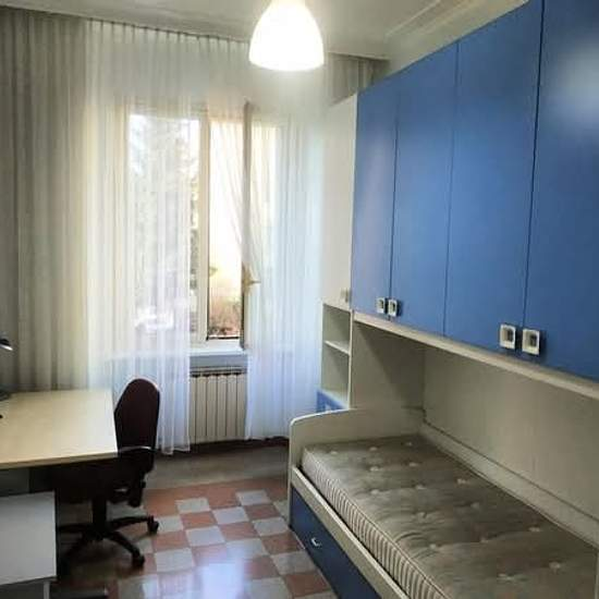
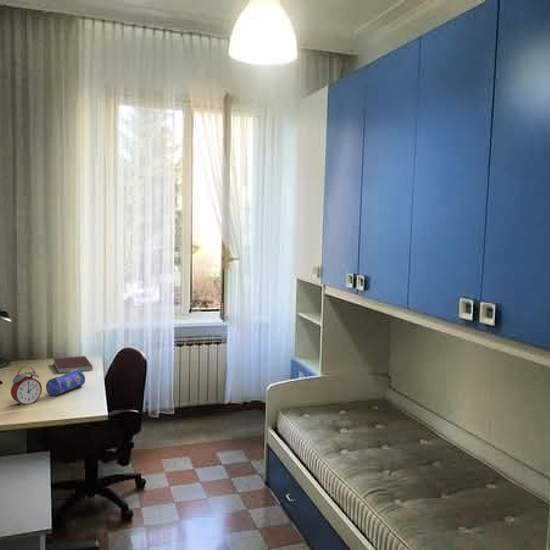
+ pencil case (66, 381)
+ notebook (72, 364)
+ alarm clock (26, 385)
